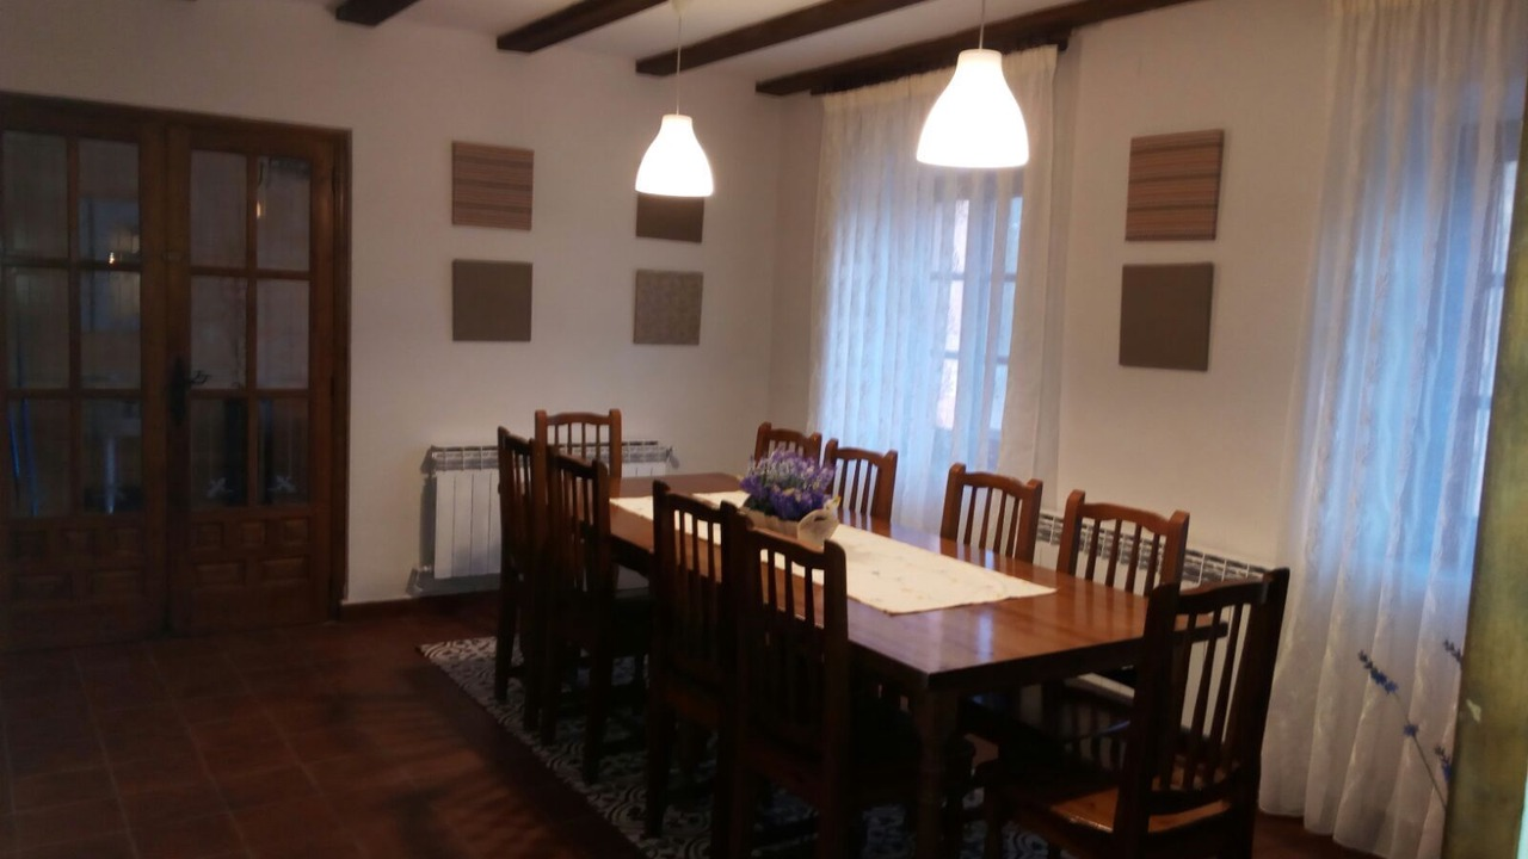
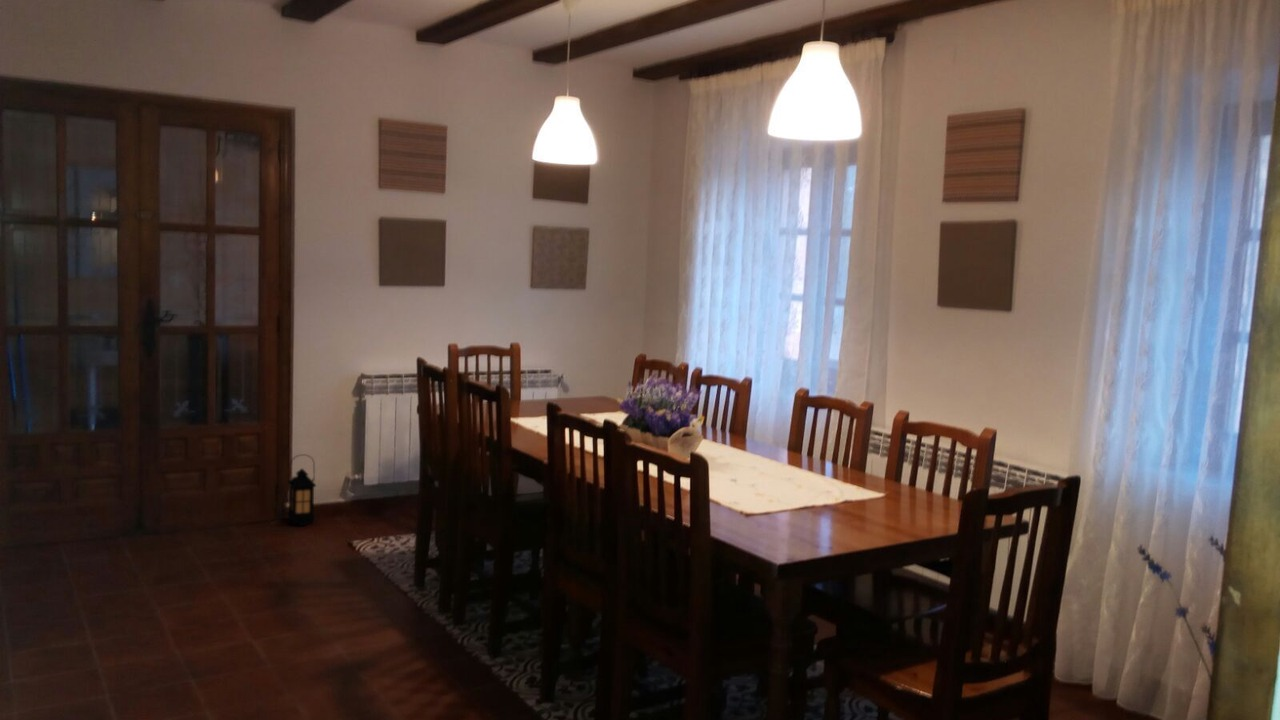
+ lantern (301, 489)
